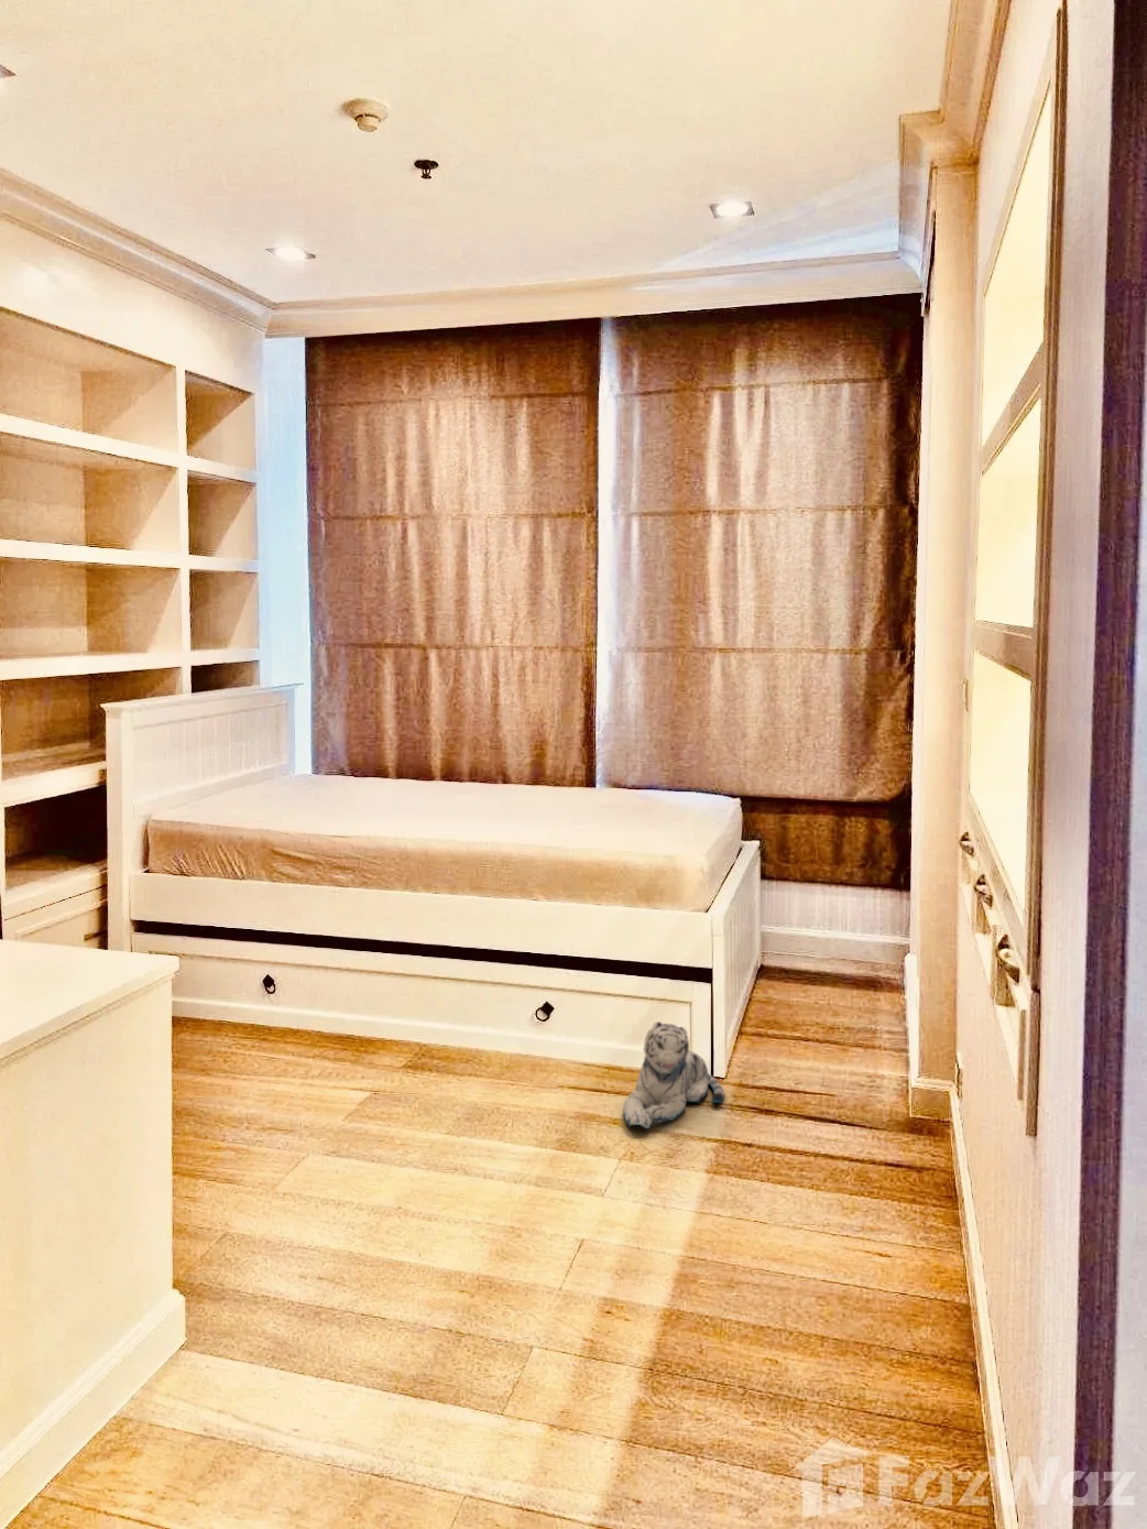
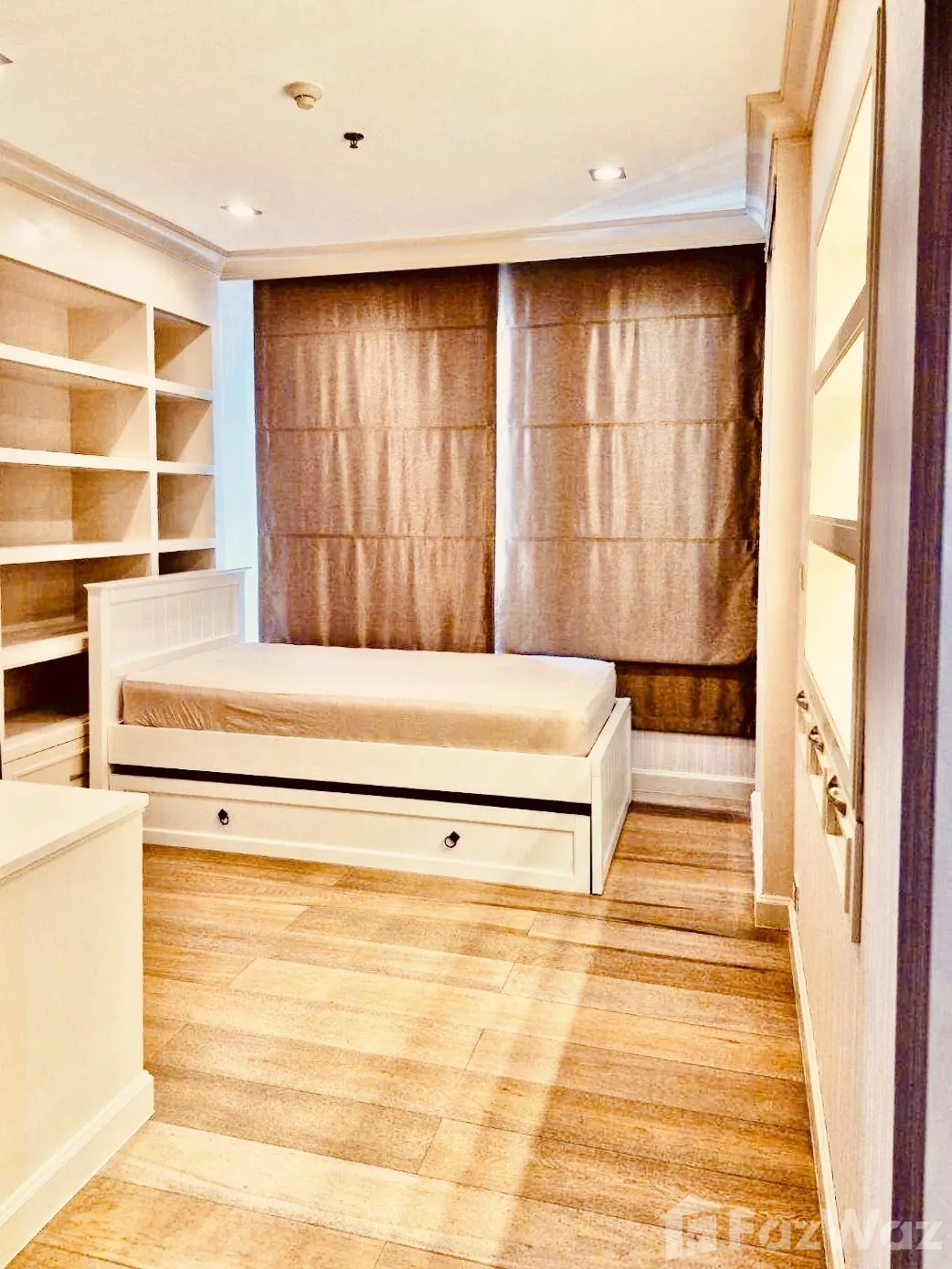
- plush toy (675, 1063)
